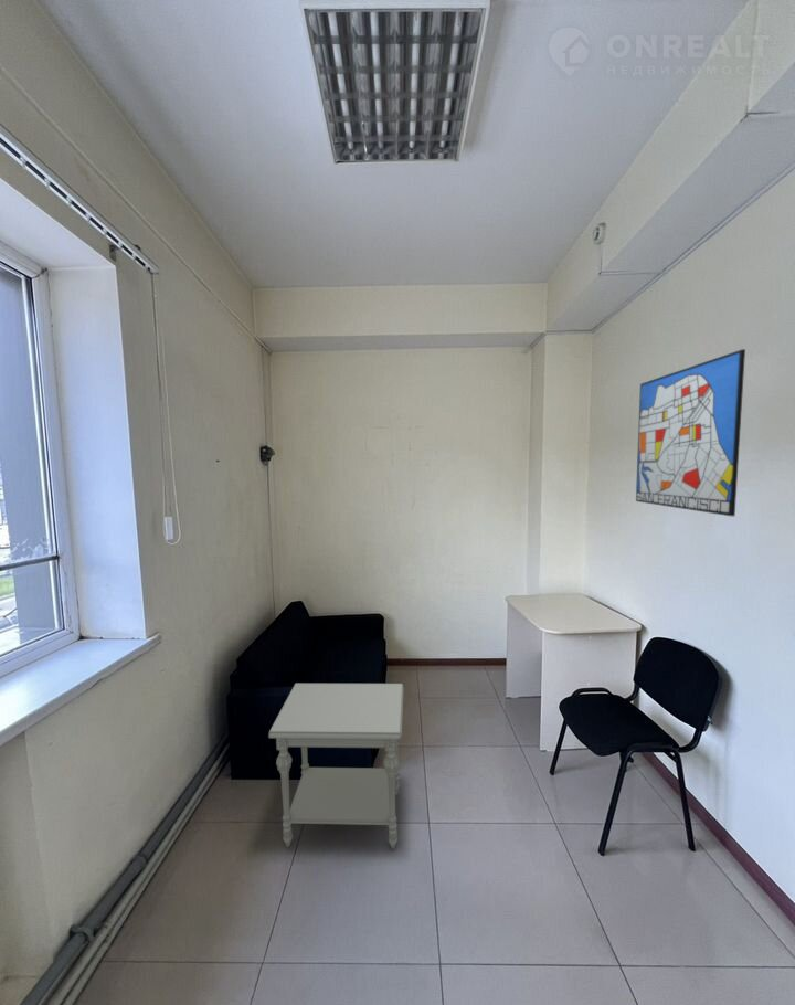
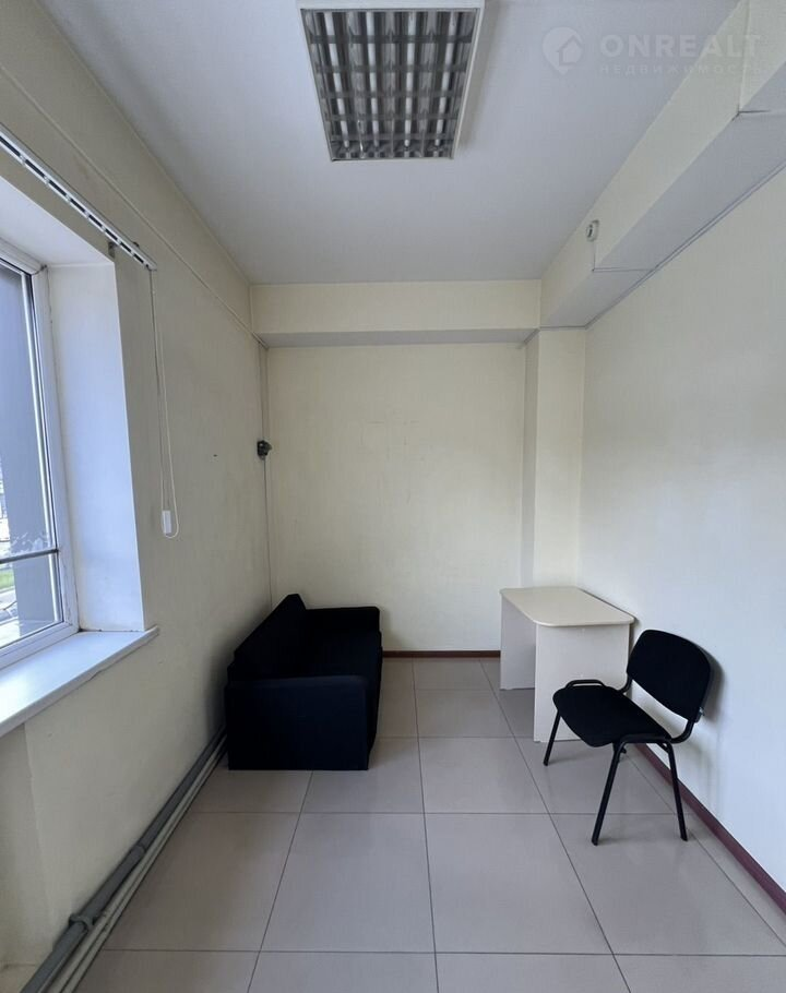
- wall art (679, 440)
- side table (343, 768)
